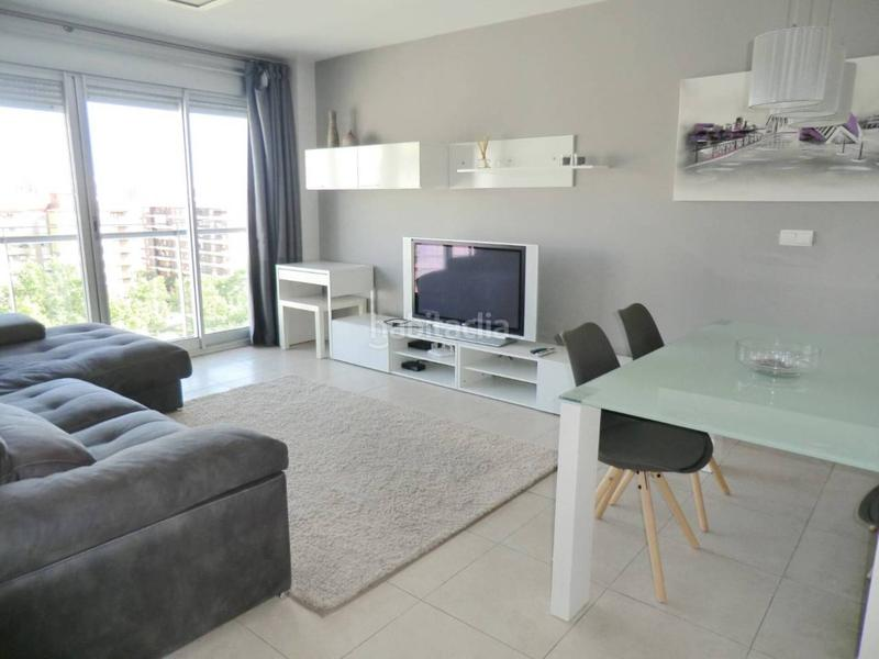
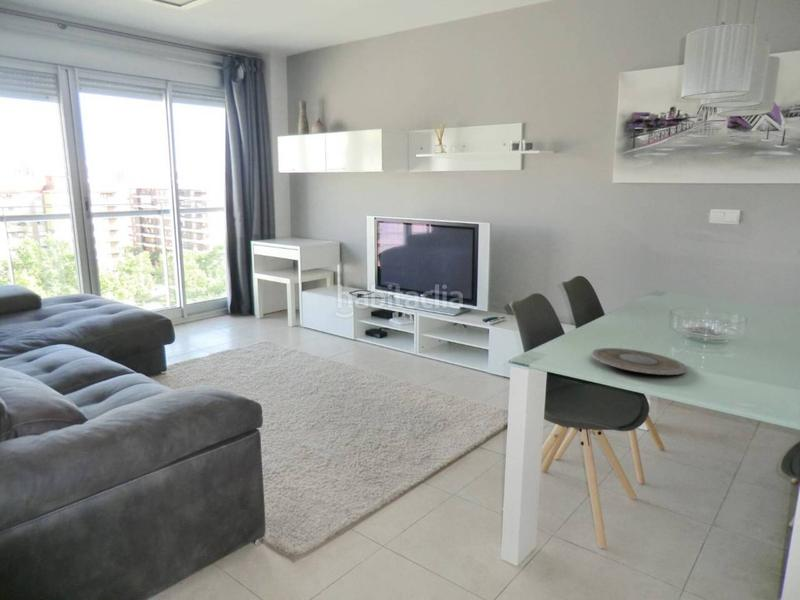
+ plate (637, 360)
